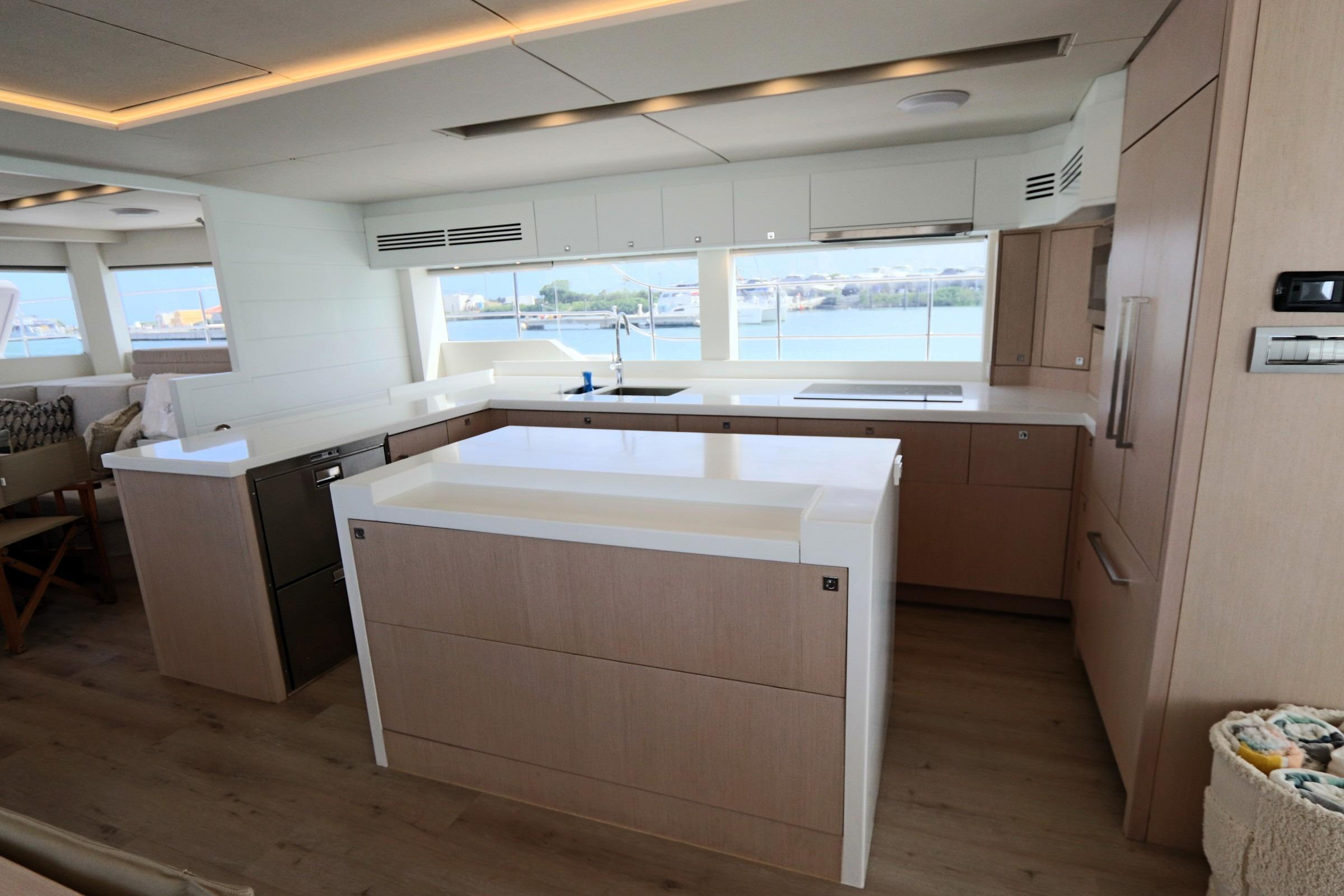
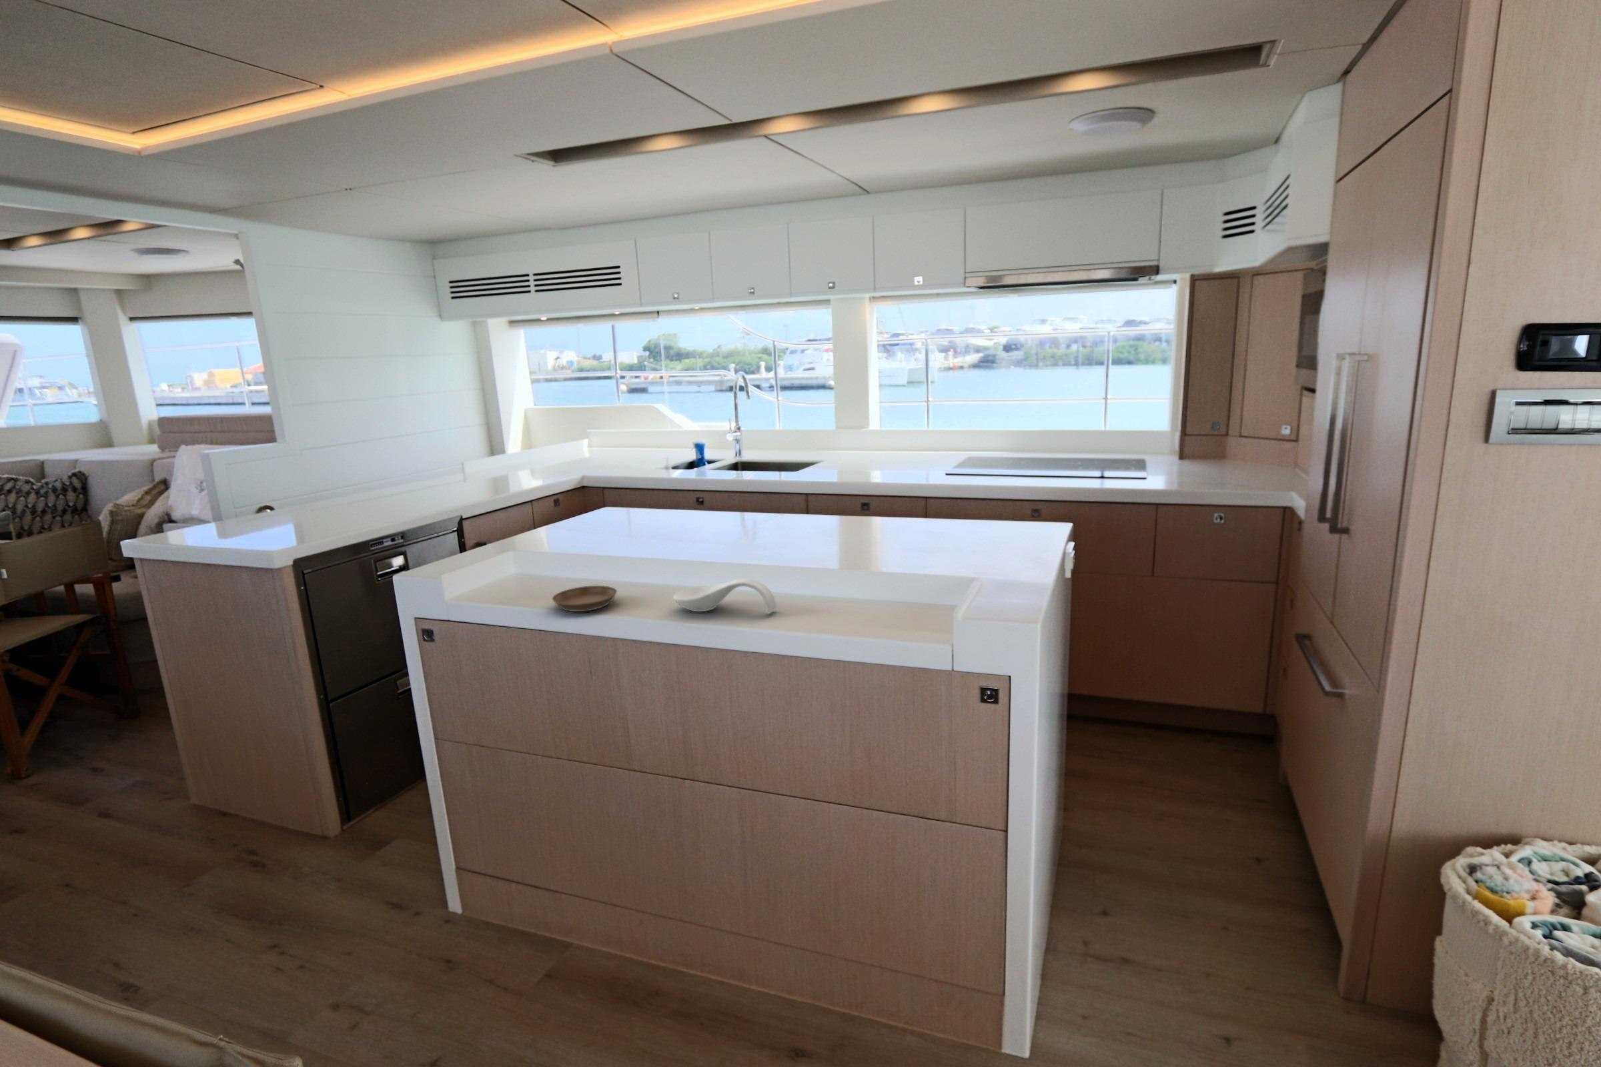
+ spoon rest (724, 593)
+ saucer (585, 599)
